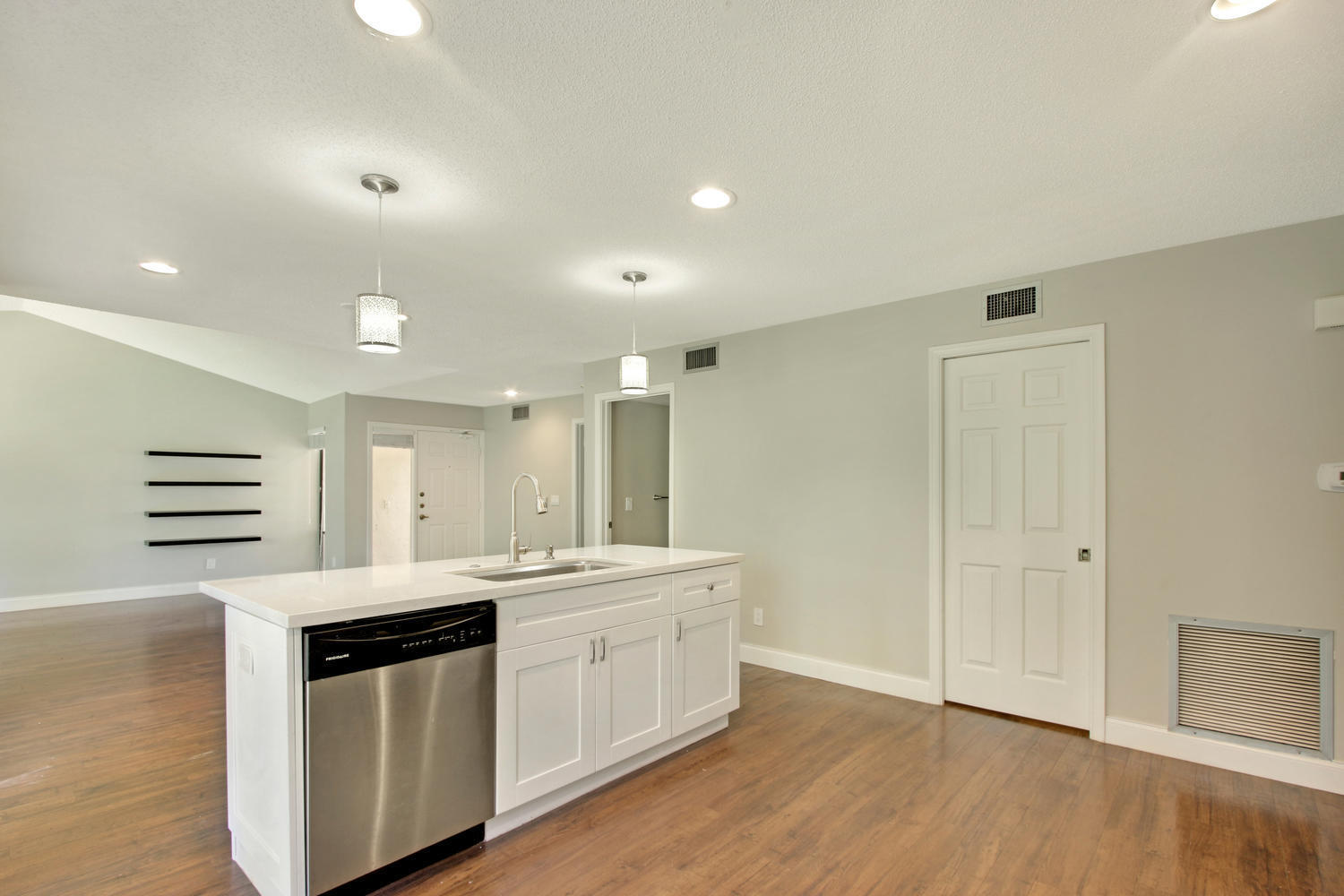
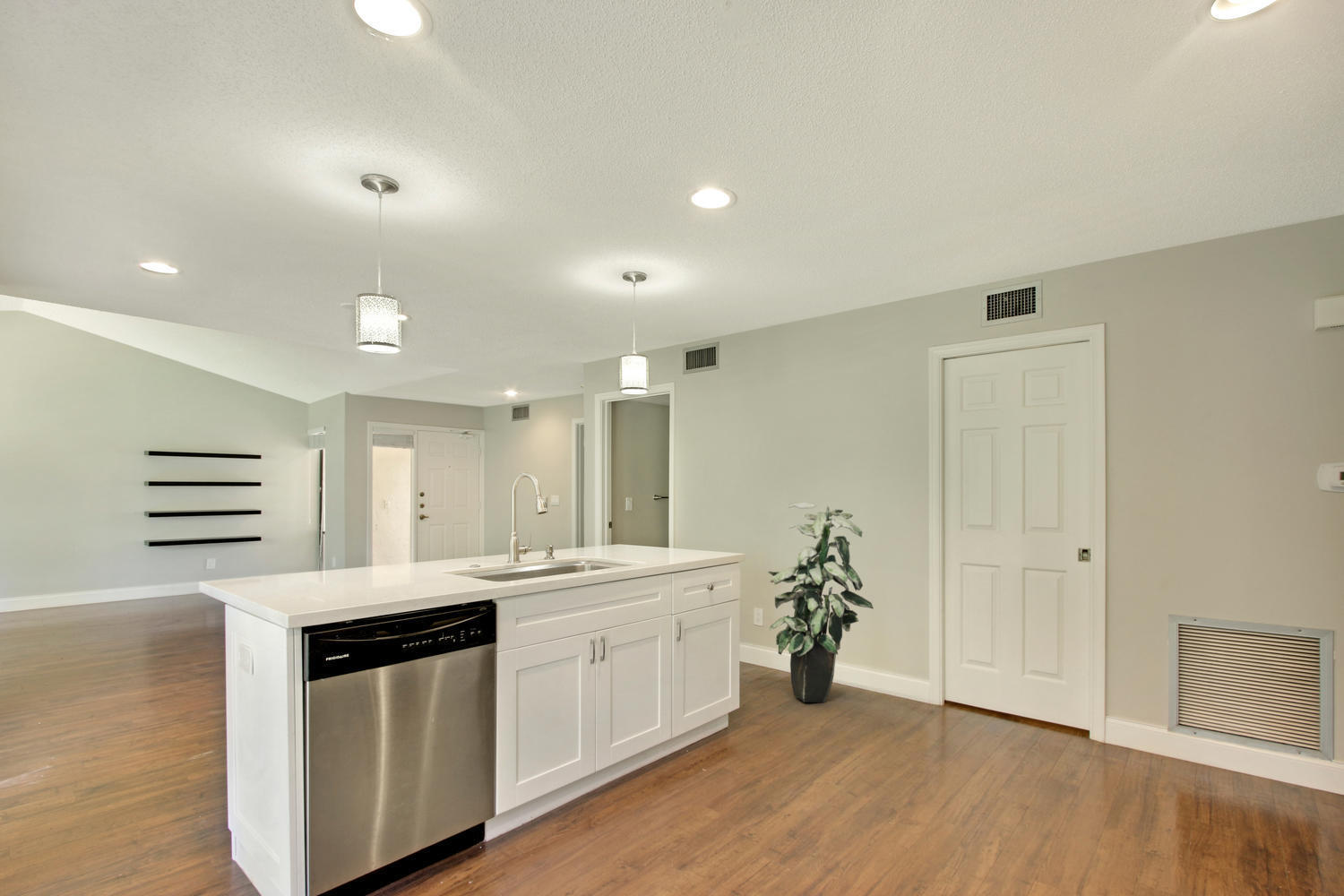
+ indoor plant (814, 599)
